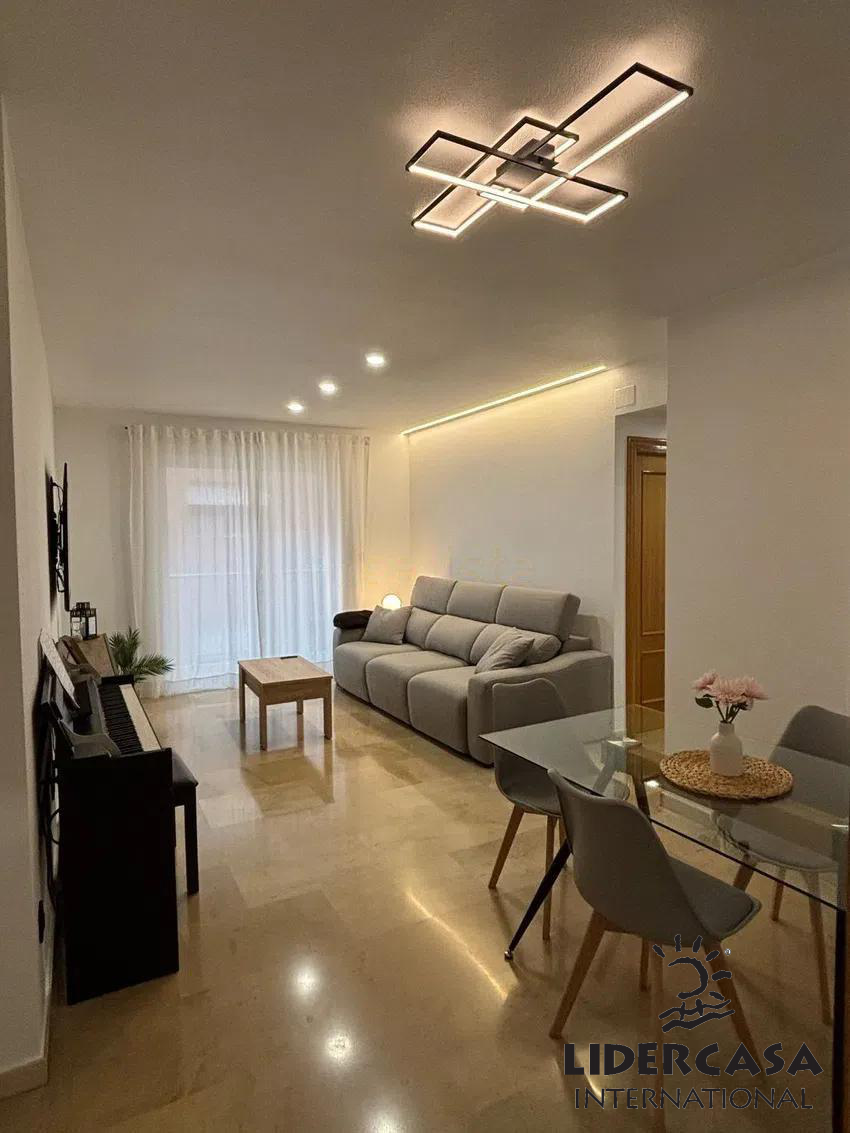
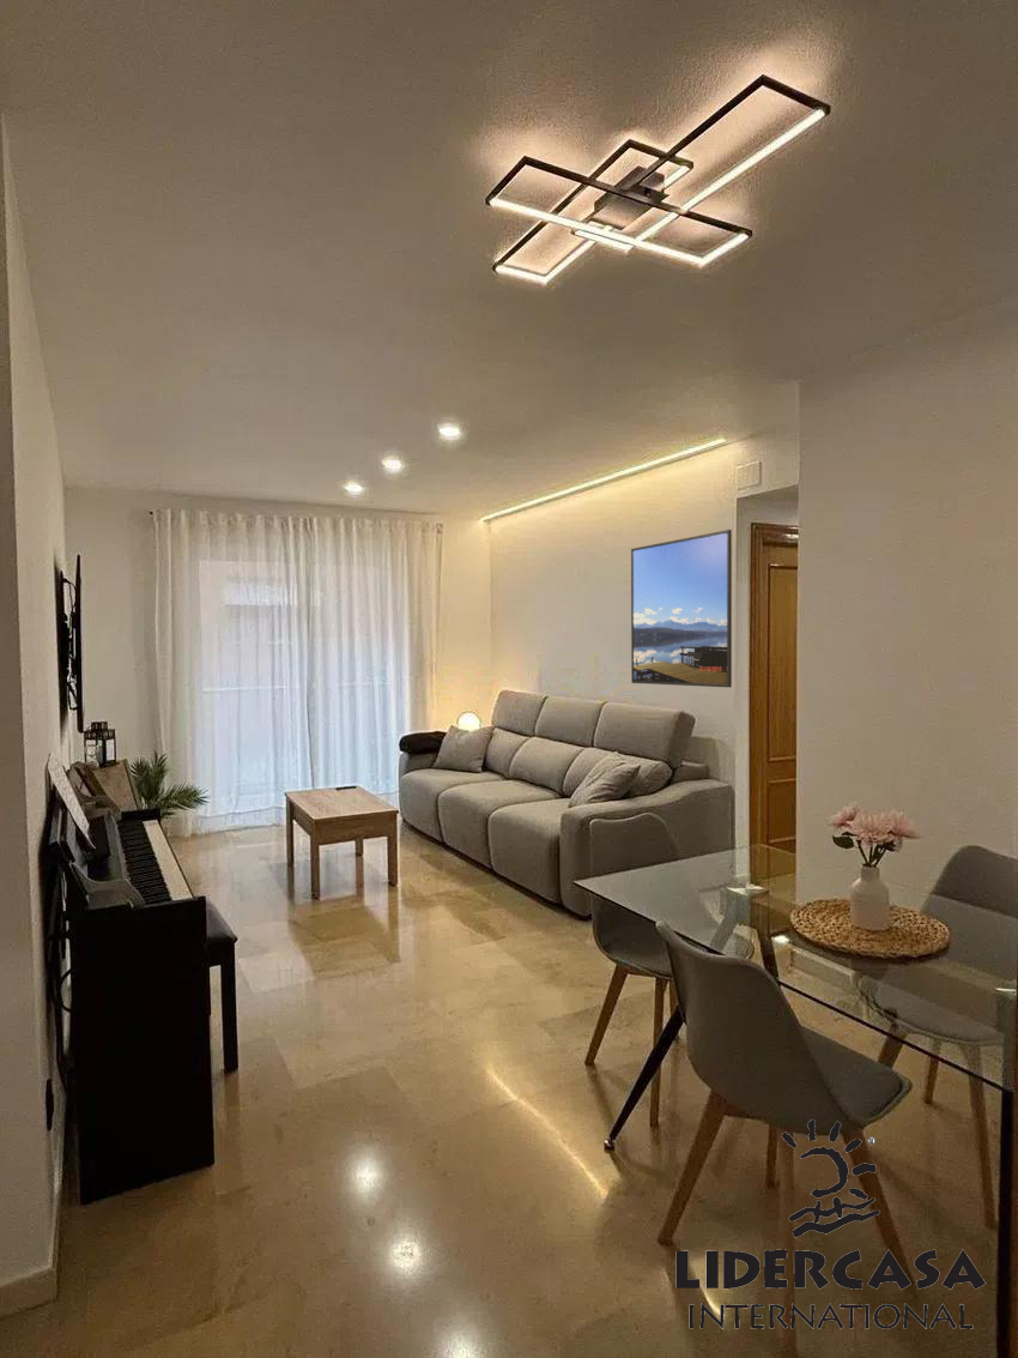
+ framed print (677, 612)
